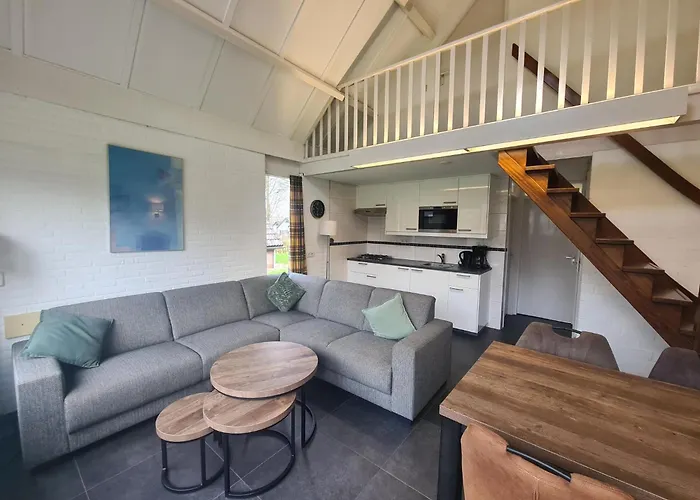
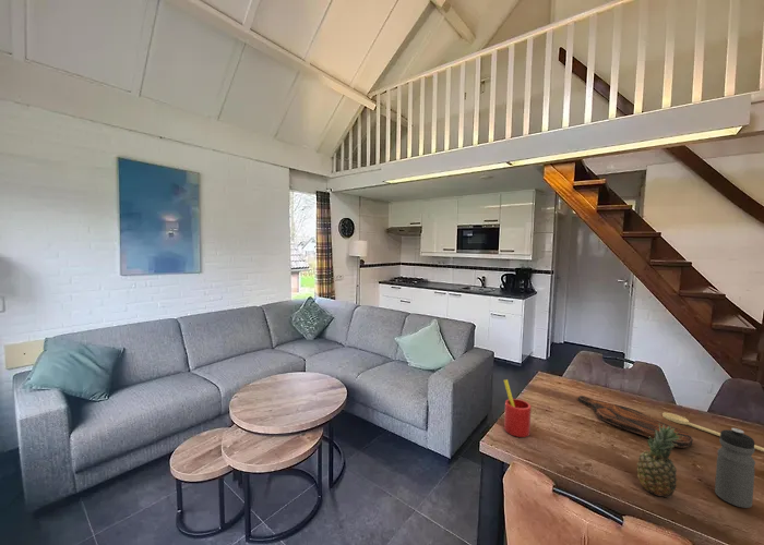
+ fruit (658, 457)
+ straw (515, 407)
+ cutting board (624, 417)
+ spoon (712, 431)
+ water bottle (735, 464)
